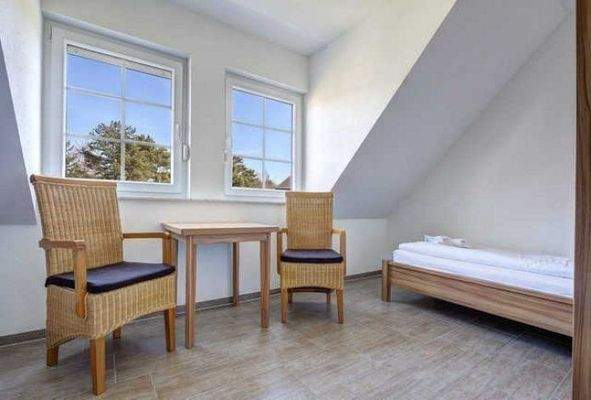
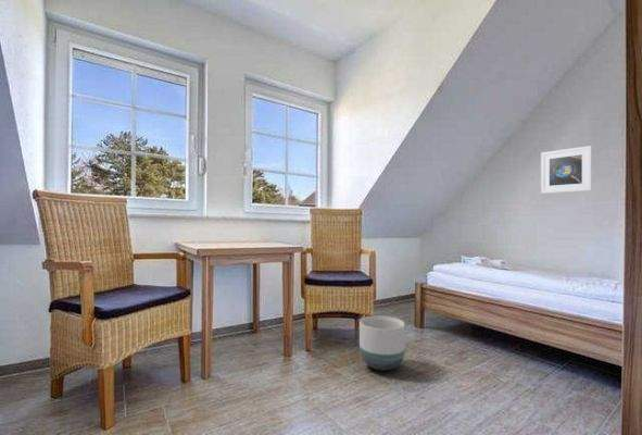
+ planter (381, 344)
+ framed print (565, 171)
